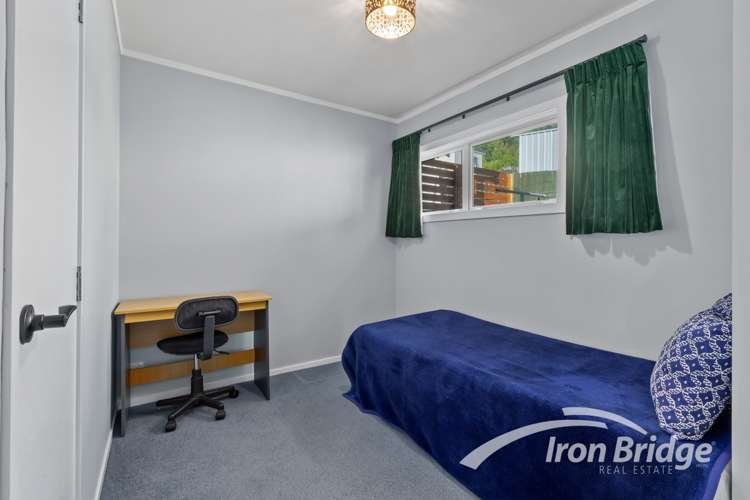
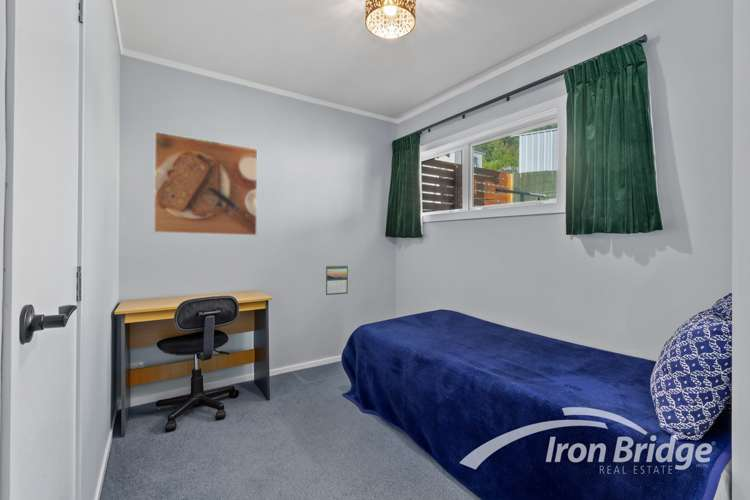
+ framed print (209, 187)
+ calendar (337, 279)
